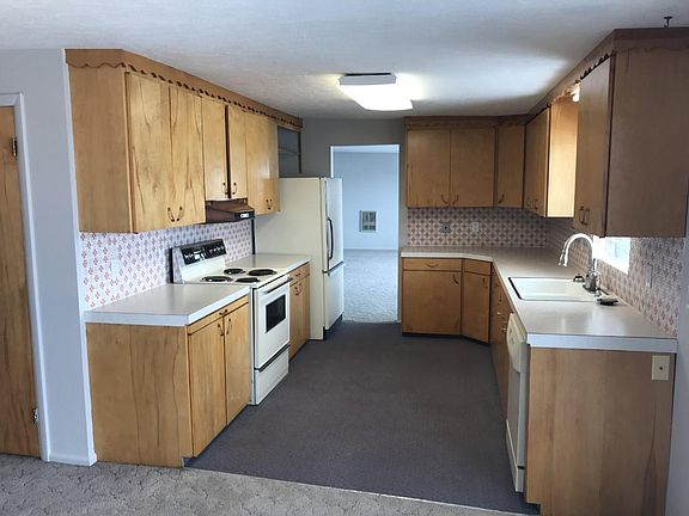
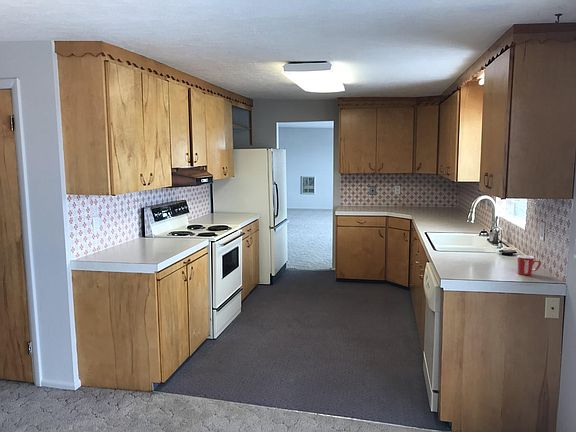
+ mug (528, 265)
